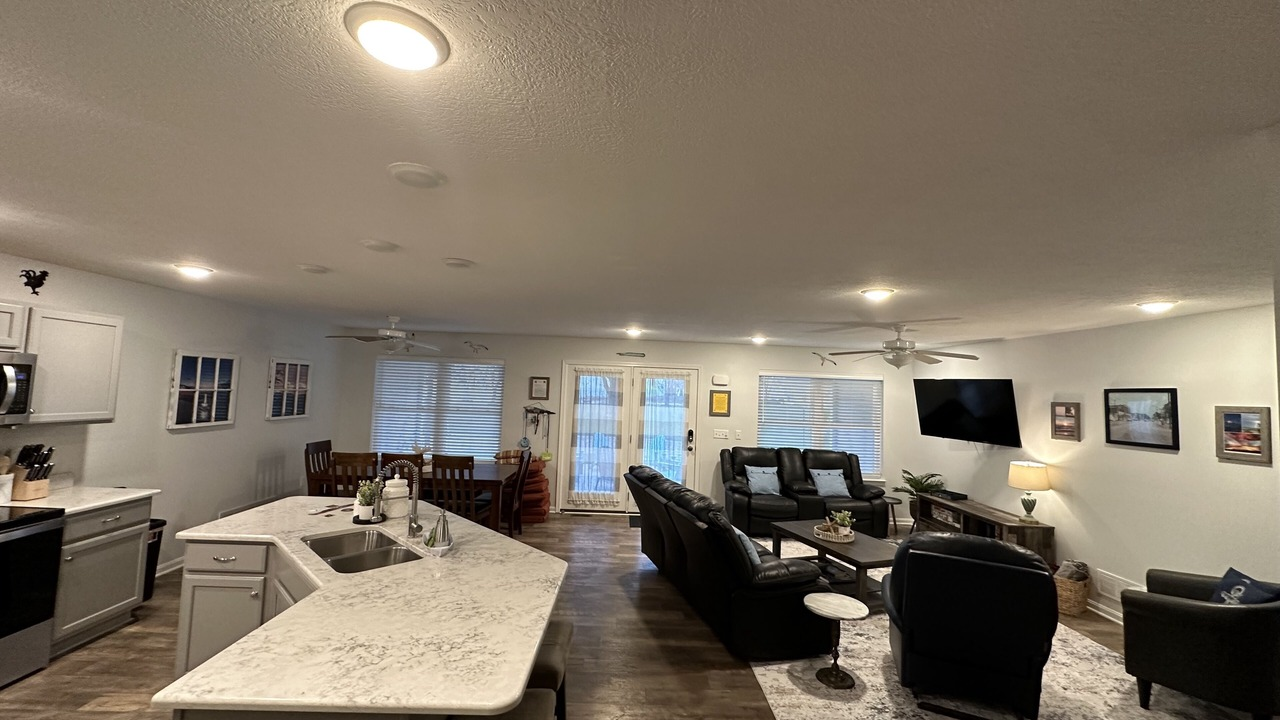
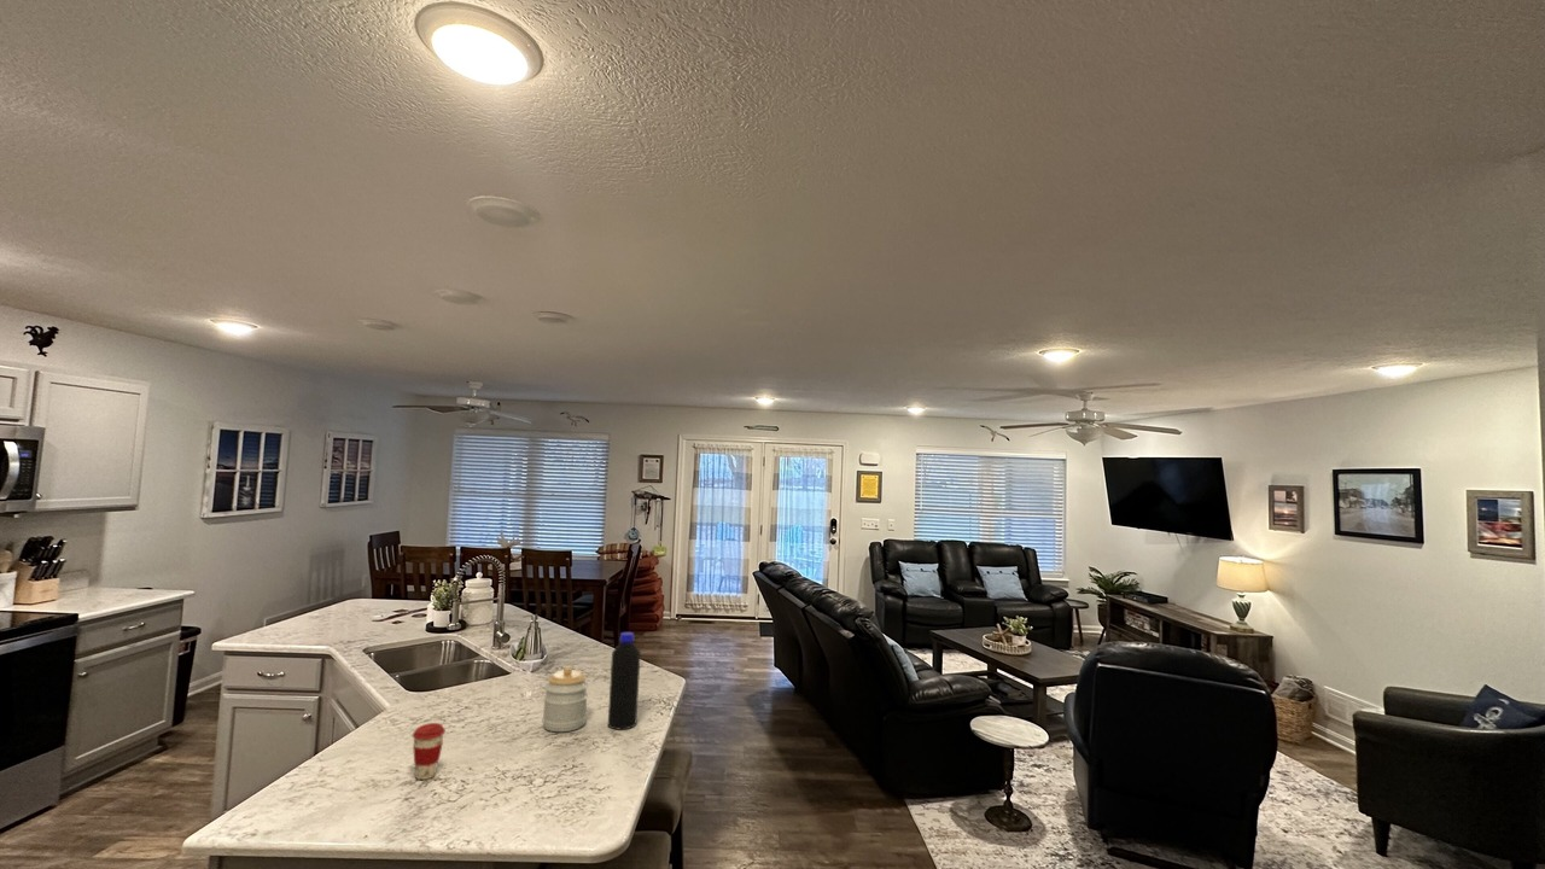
+ coffee cup (427, 751)
+ jar (566, 695)
+ bottle (624, 678)
